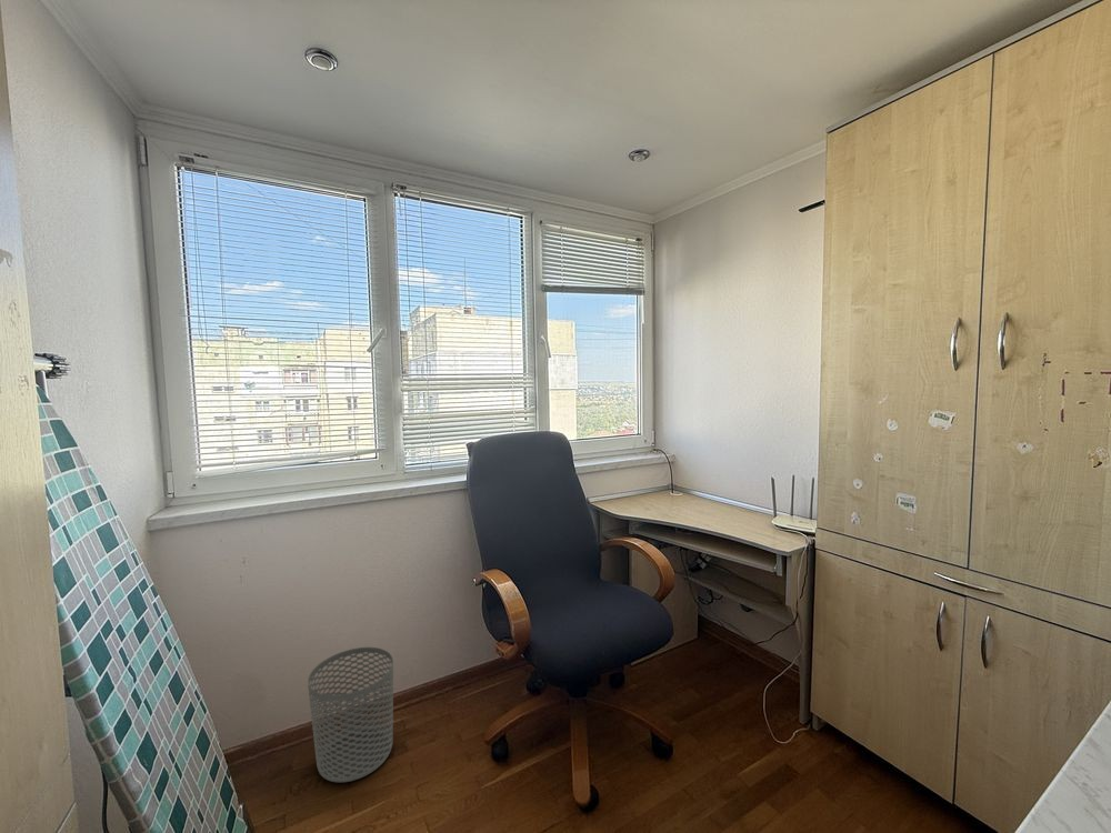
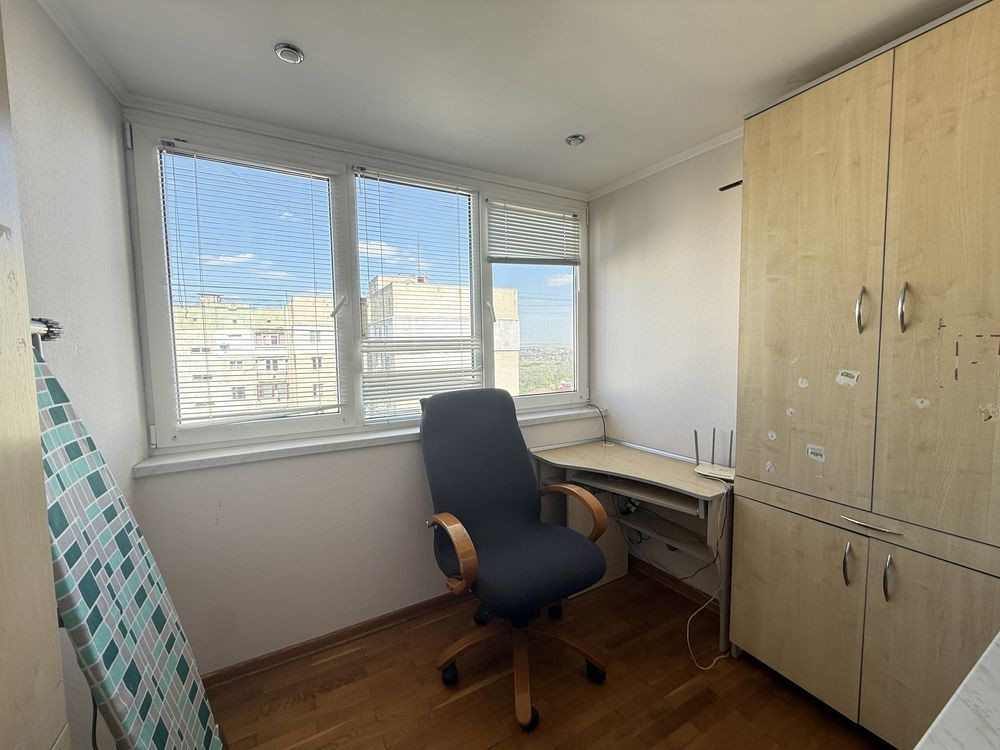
- waste bin (353, 712)
